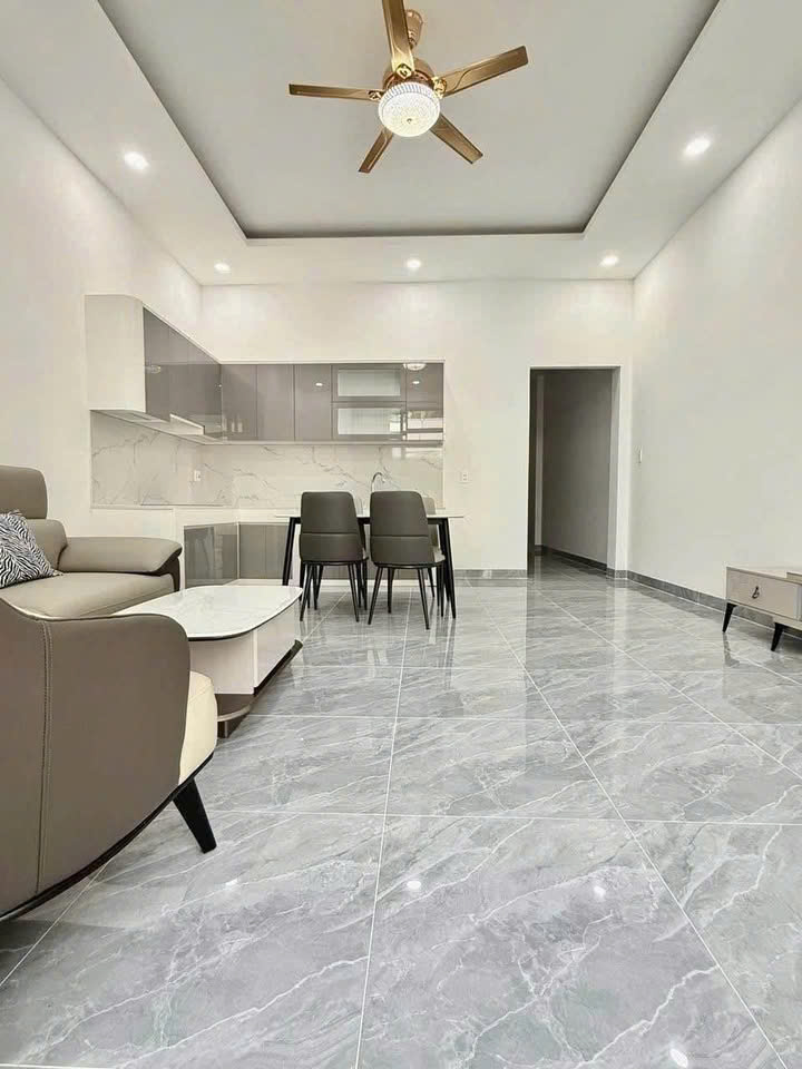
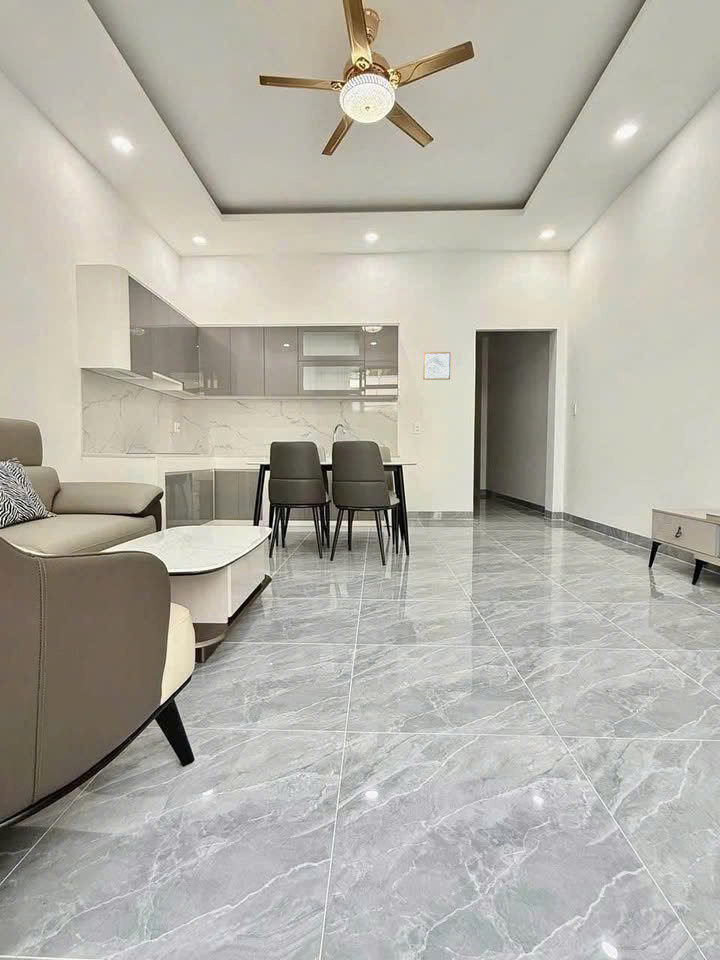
+ wall art (436, 366)
